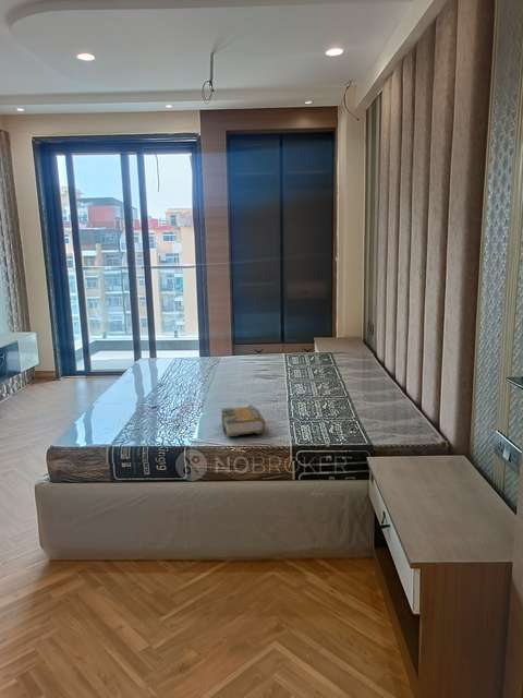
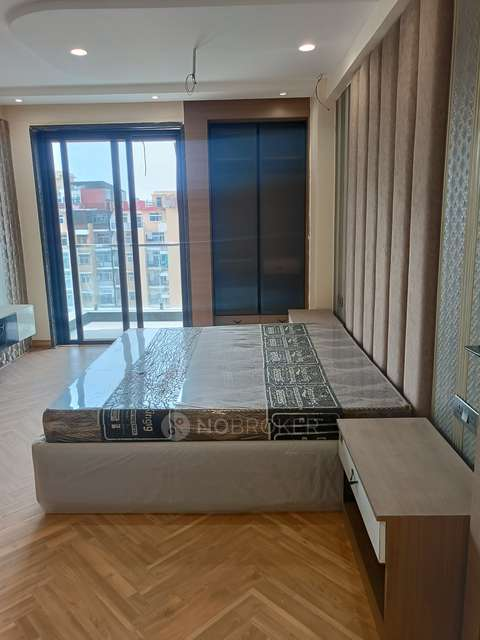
- book (242, 419)
